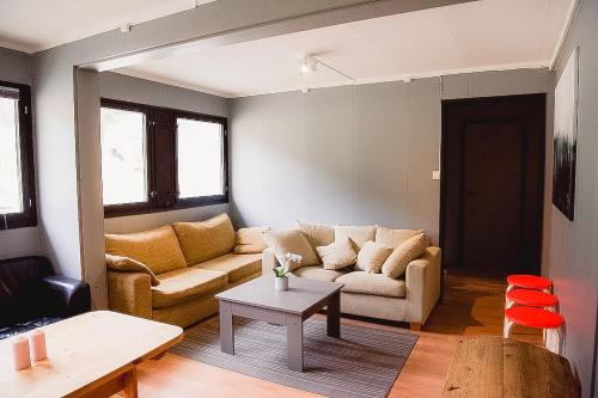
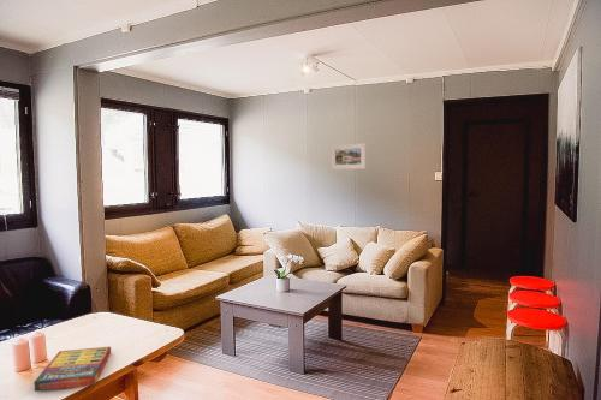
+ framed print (347, 156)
+ game compilation box (76, 366)
